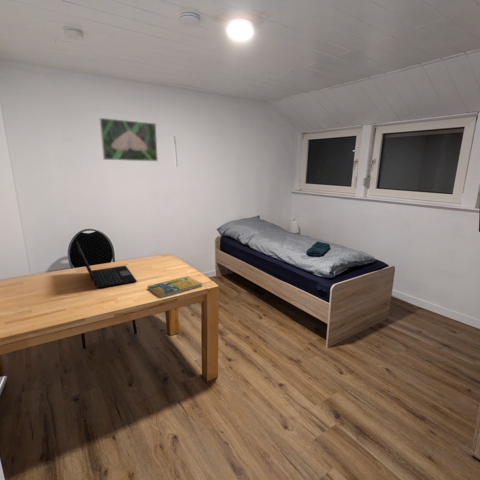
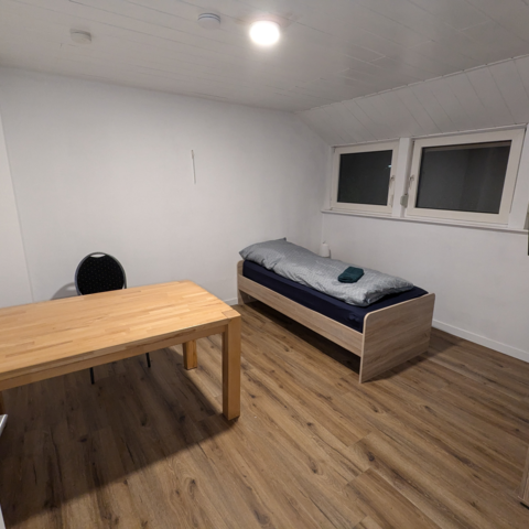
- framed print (130, 141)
- laptop (105, 268)
- booklet (175, 286)
